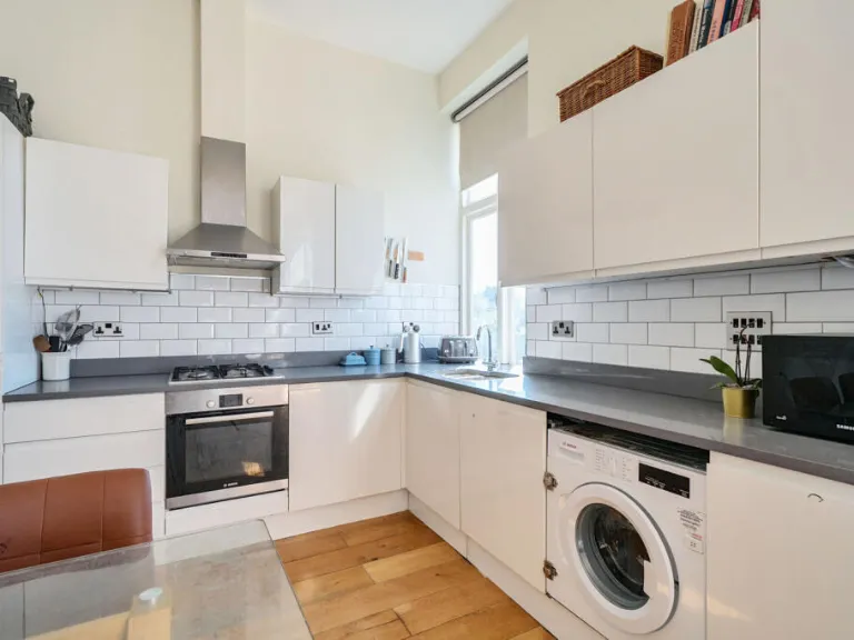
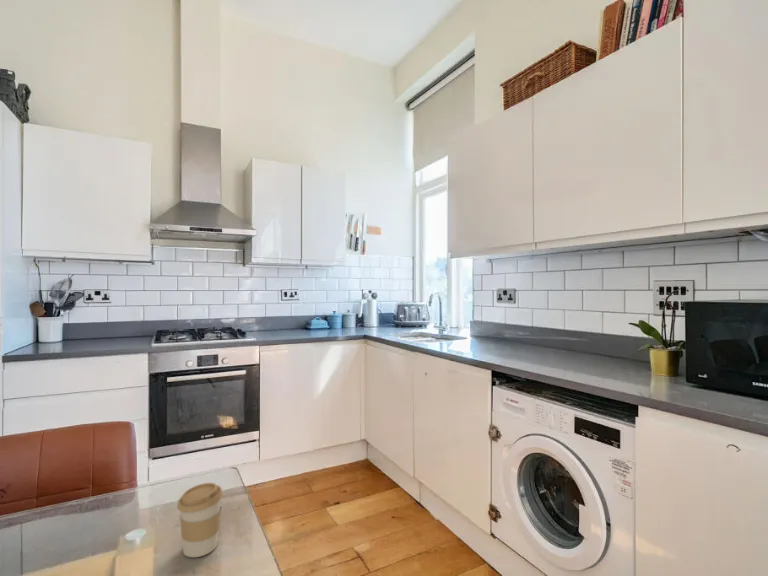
+ coffee cup (200, 518)
